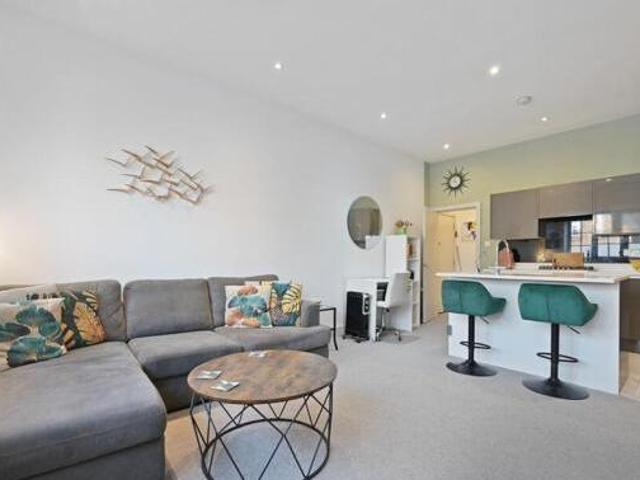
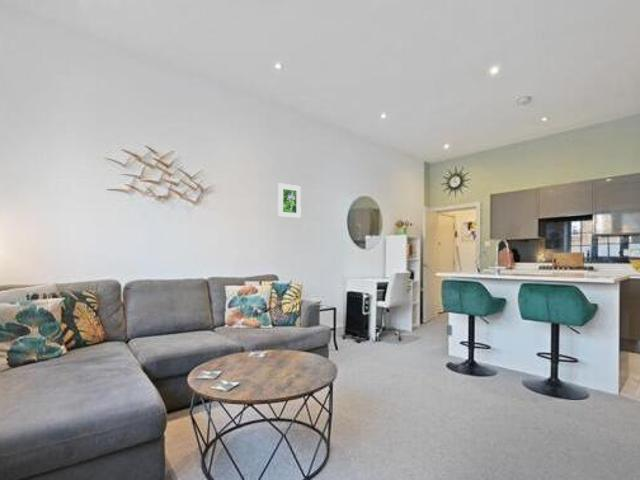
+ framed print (289, 201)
